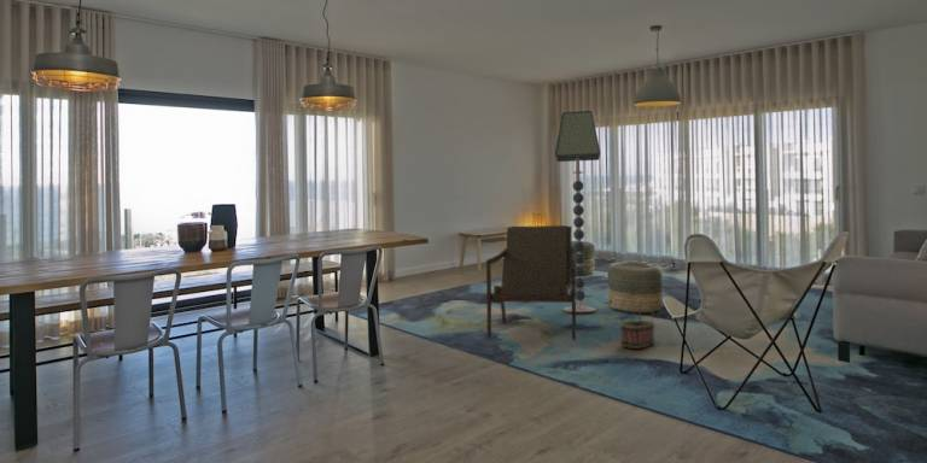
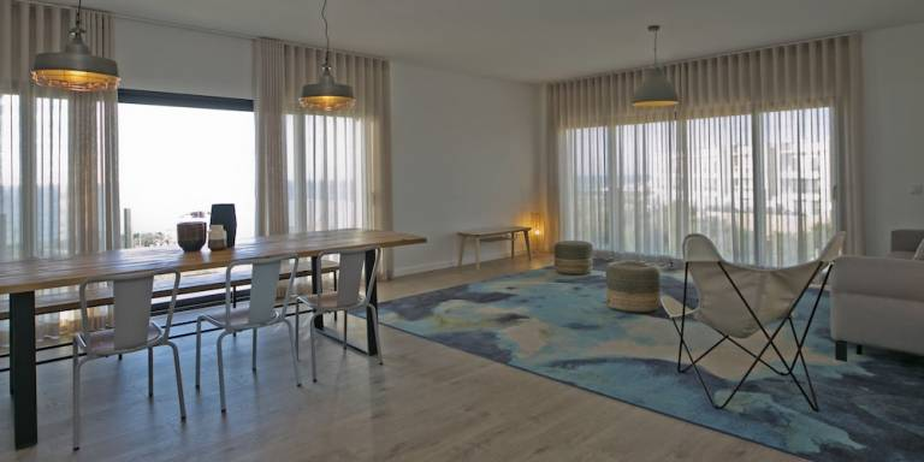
- basket (637, 321)
- armchair (535, 277)
- floor lamp (578, 211)
